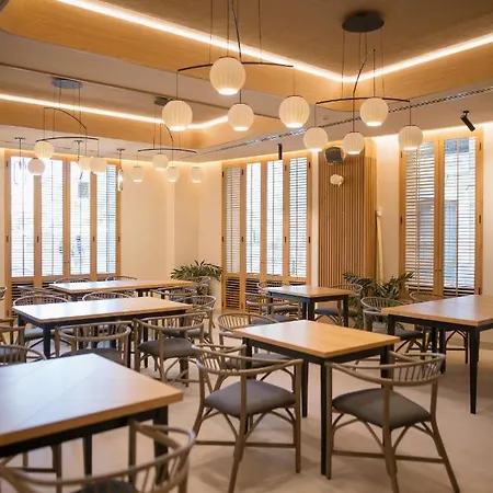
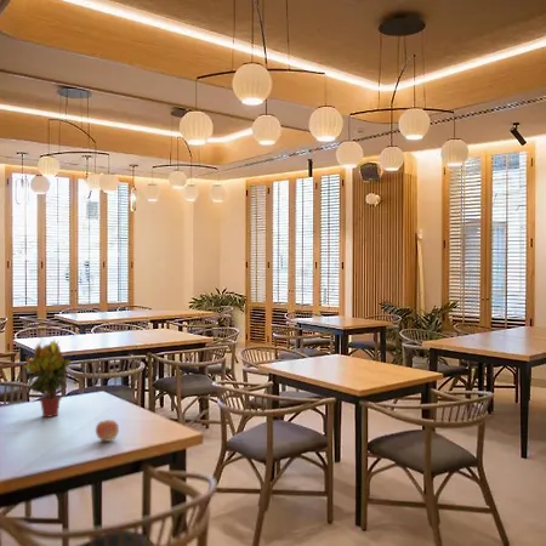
+ apple (107, 430)
+ potted plant (50, 377)
